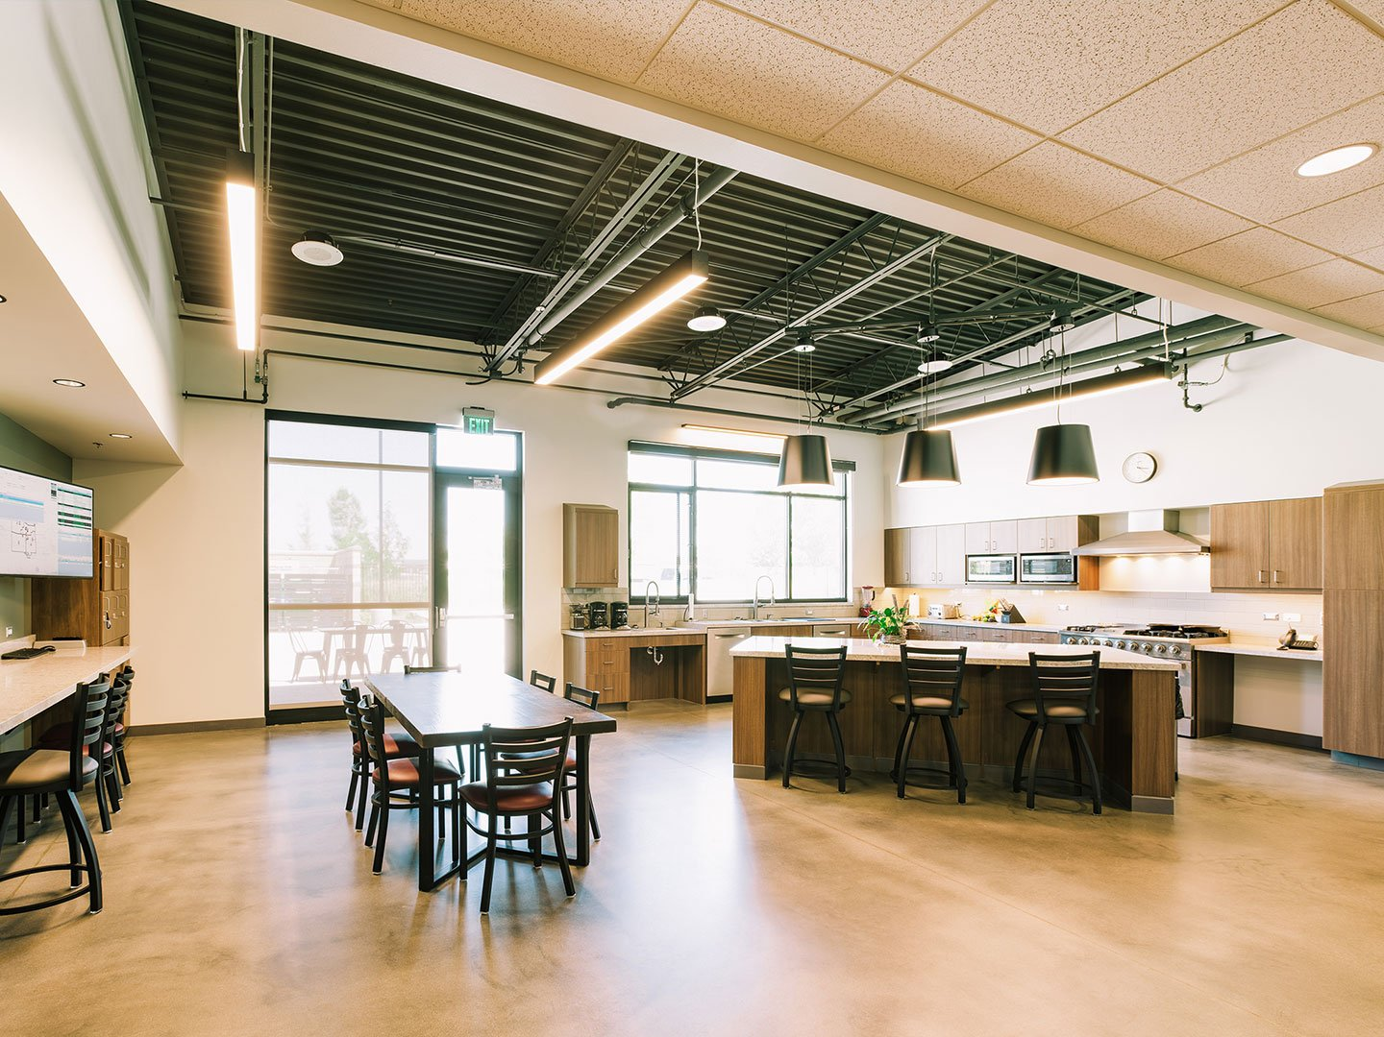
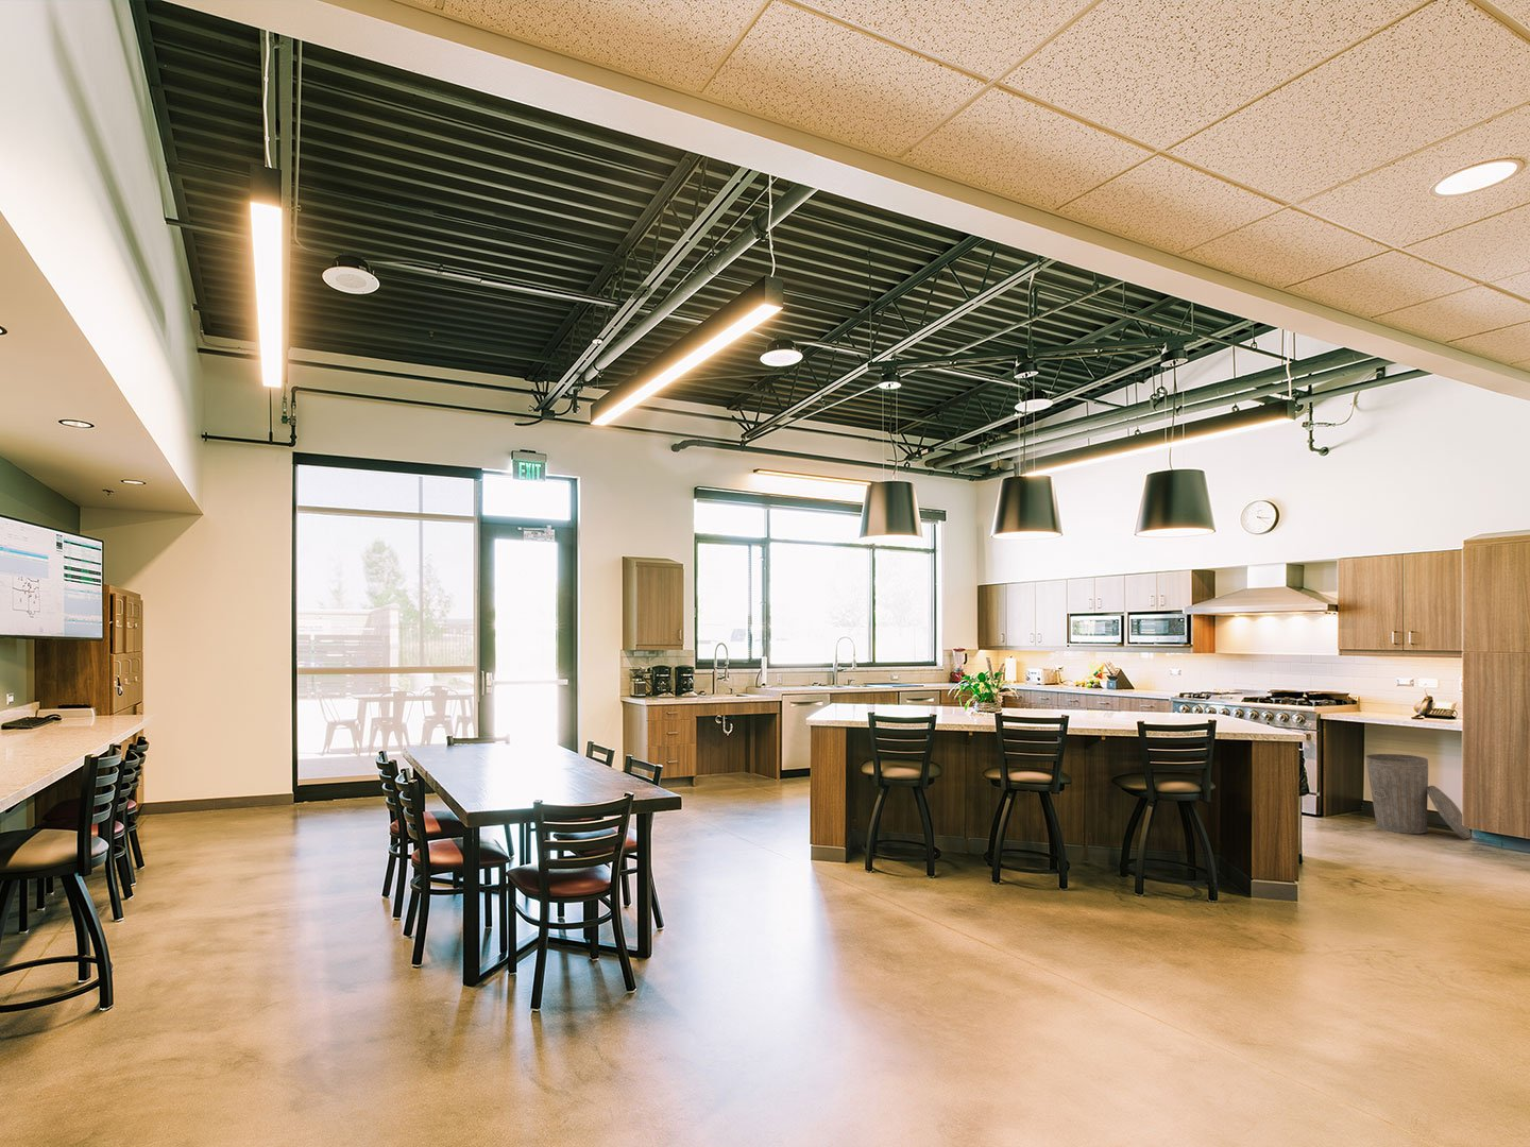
+ trash can (1418, 794)
